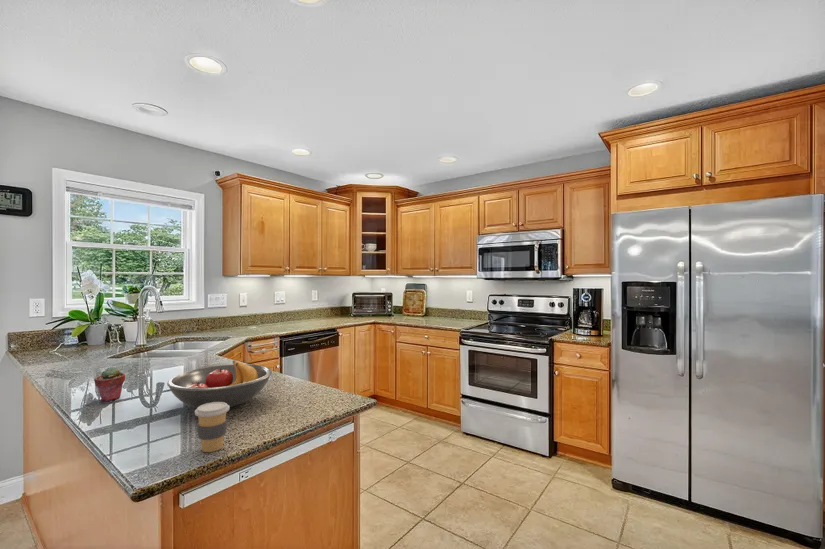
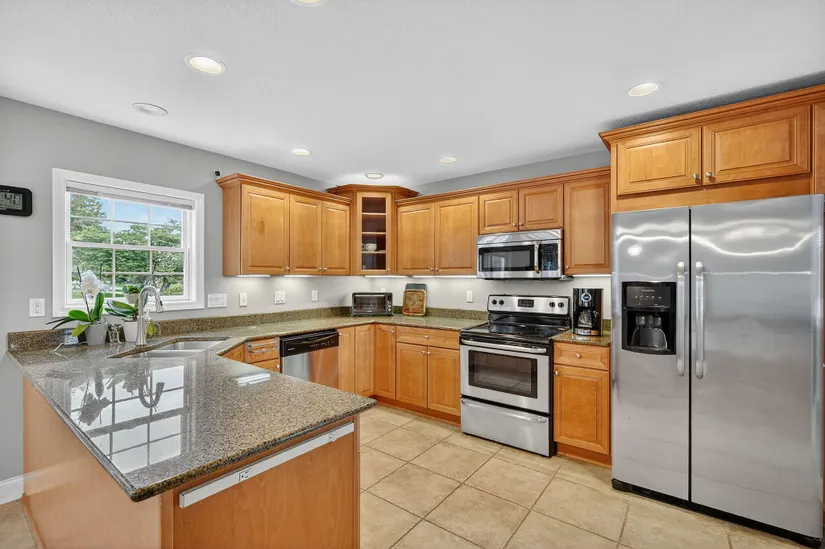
- coffee cup (212, 427)
- fruit bowl (222, 385)
- potted succulent (110, 382)
